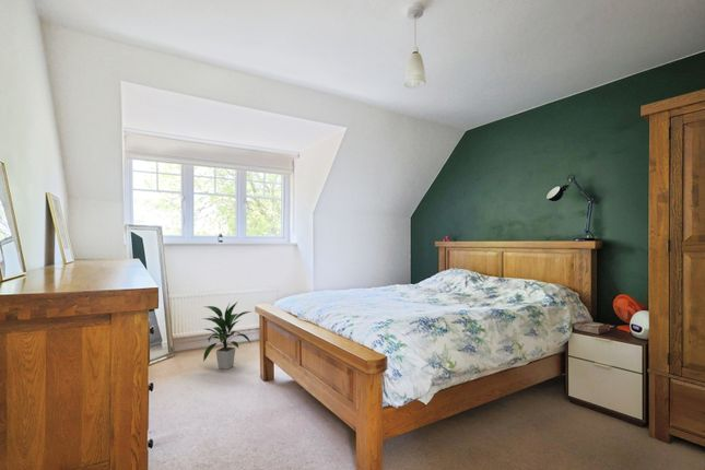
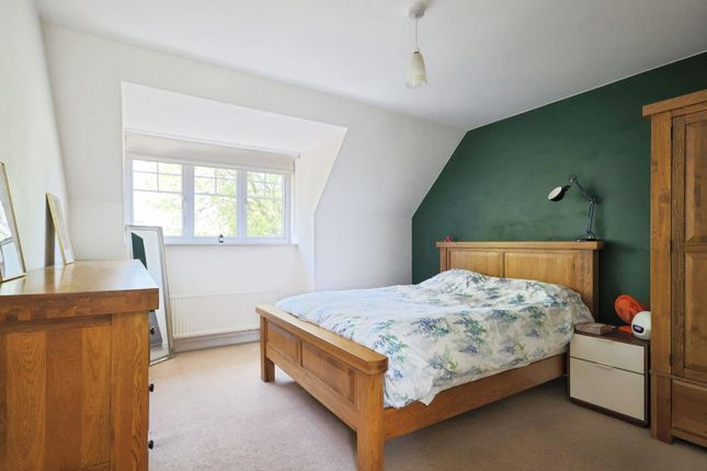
- indoor plant (223, 333)
